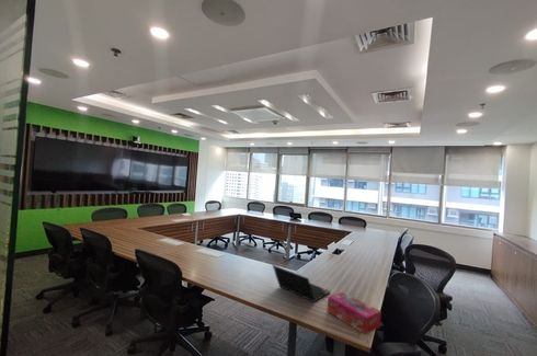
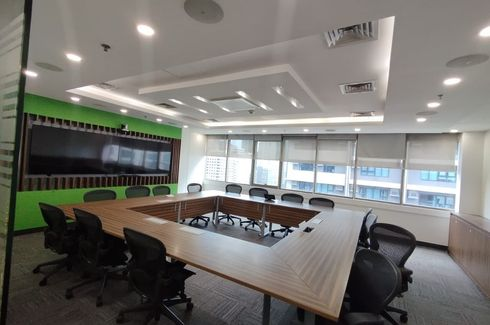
- tissue box (353, 311)
- laptop computer (301, 278)
